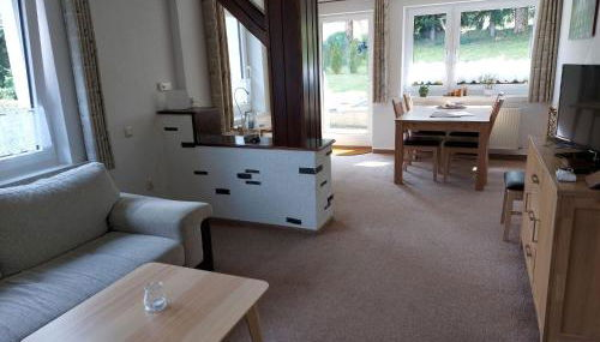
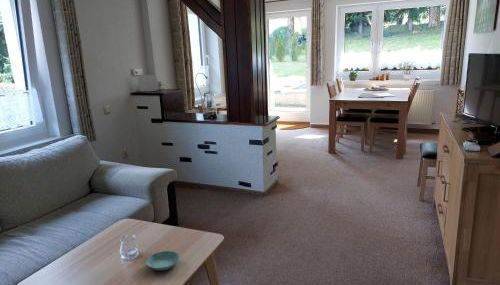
+ saucer (163, 261)
